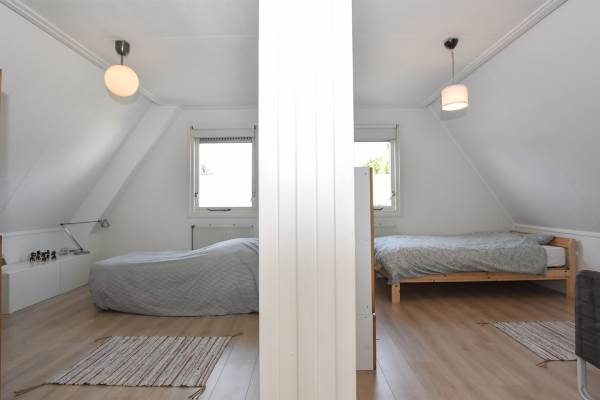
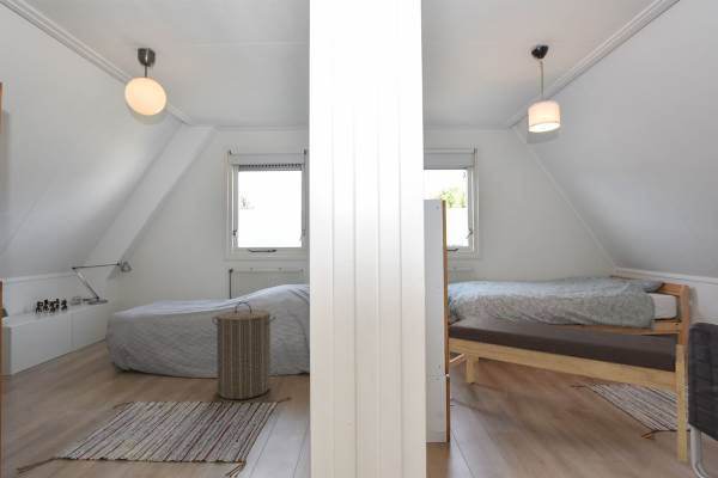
+ bench (552, 369)
+ laundry hamper (244, 345)
